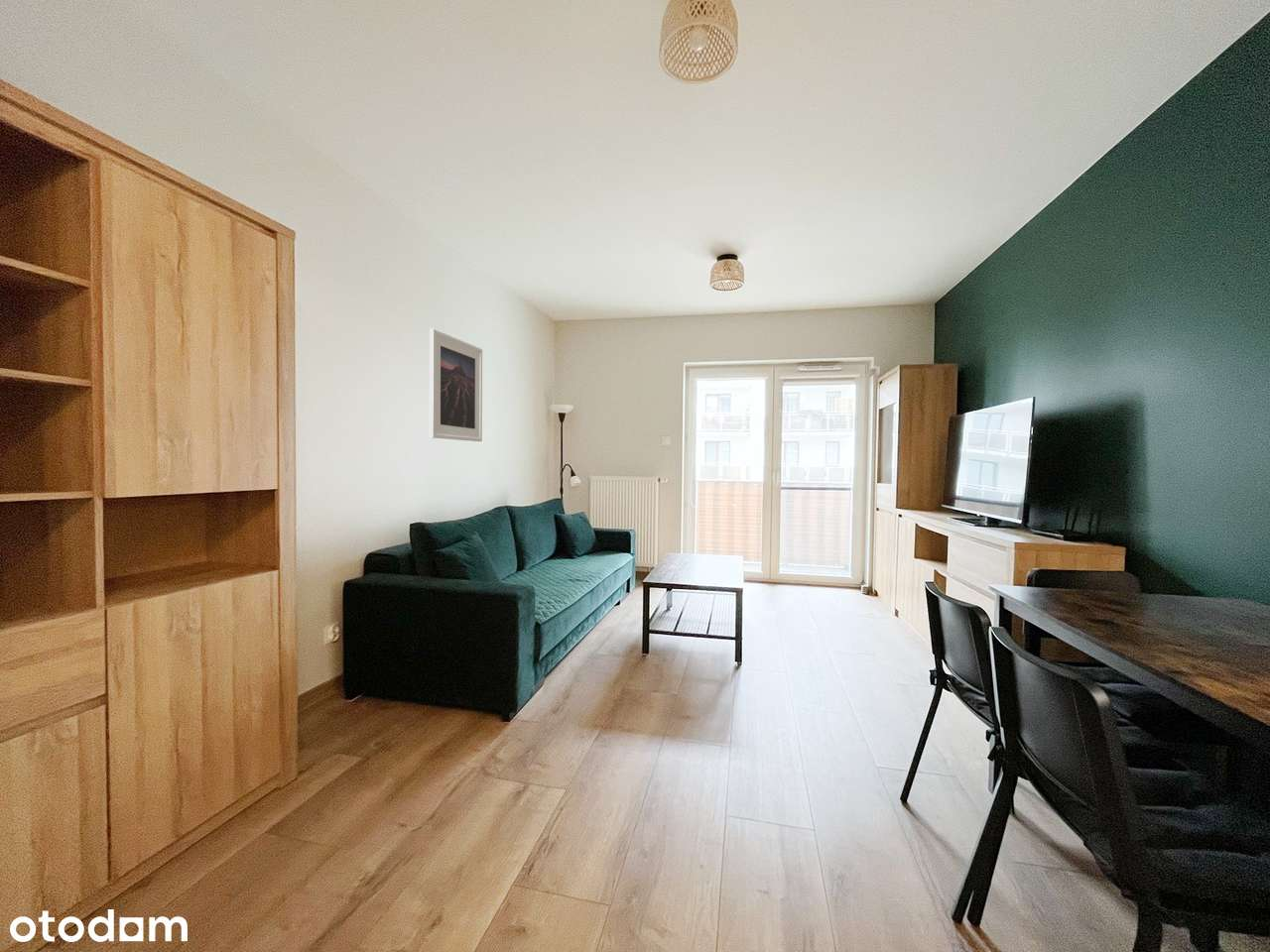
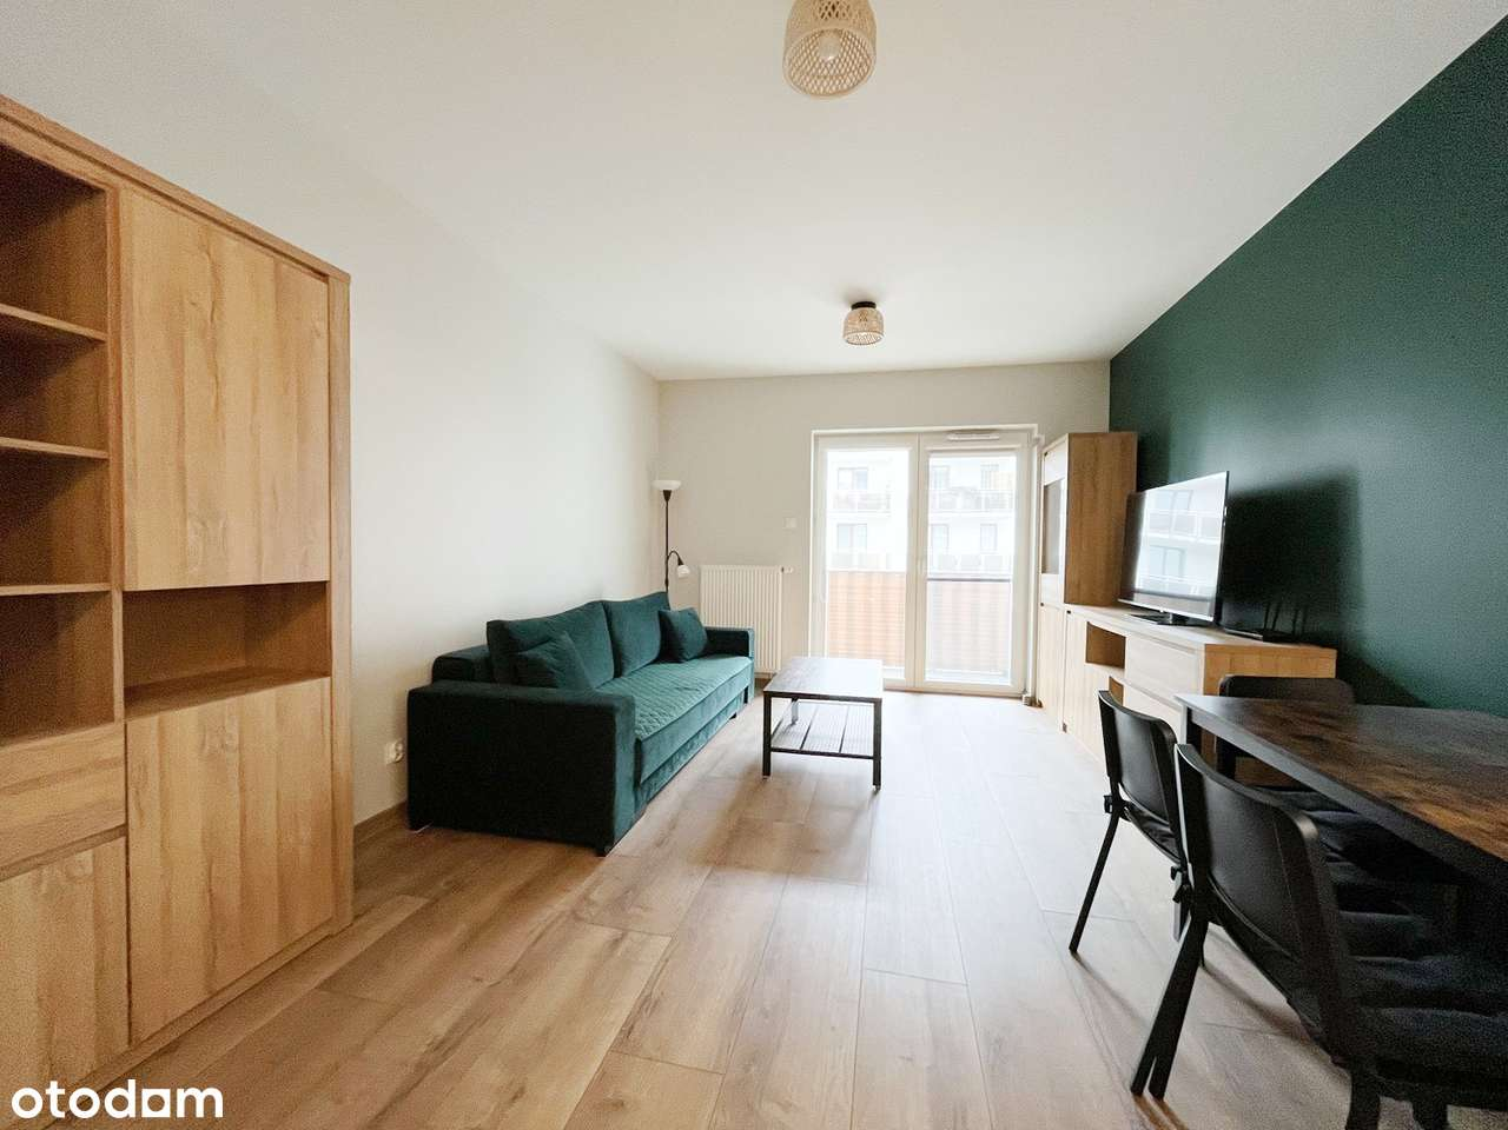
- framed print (457, 390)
